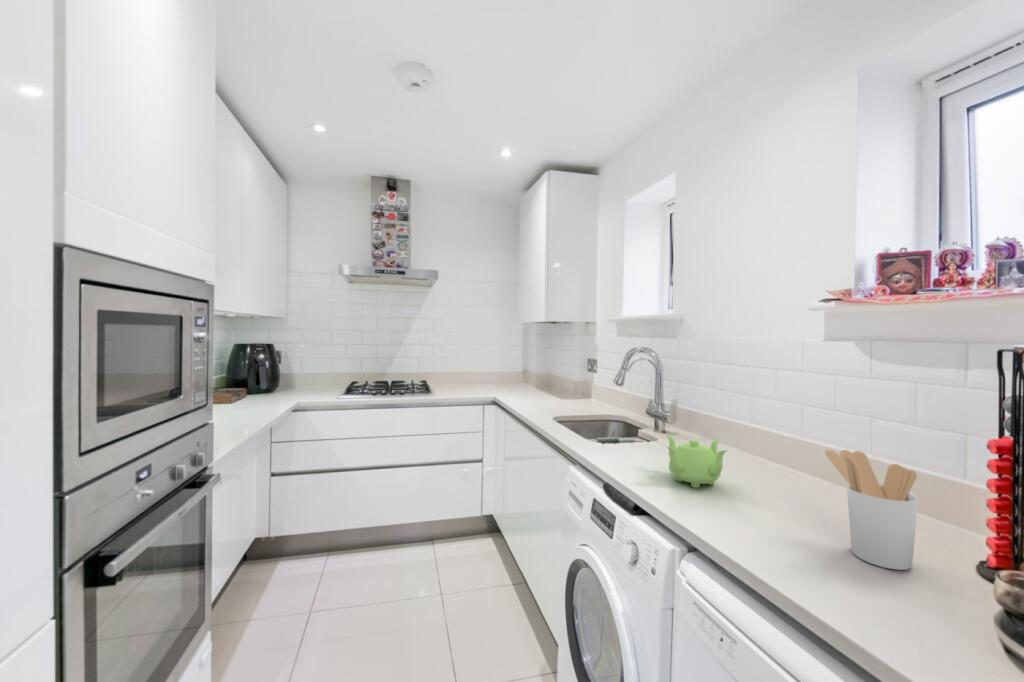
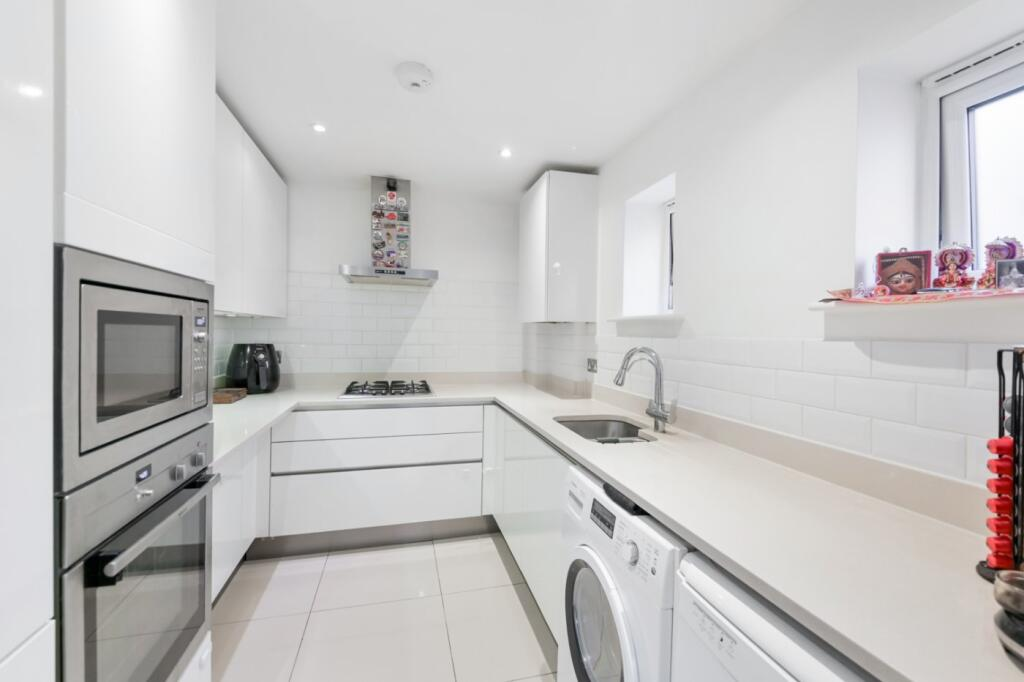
- teapot (693, 461)
- utensil holder (868, 502)
